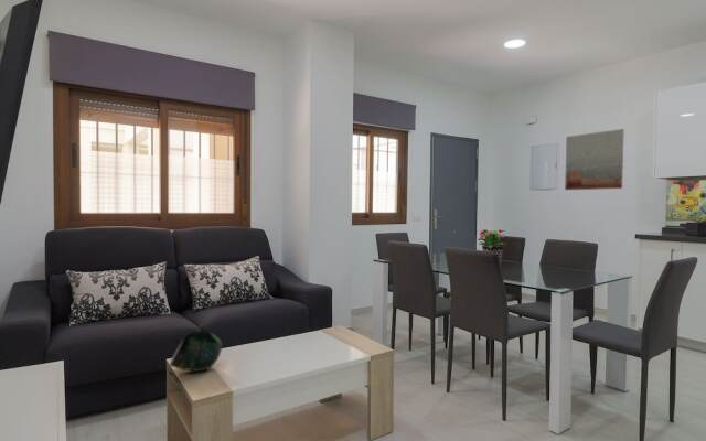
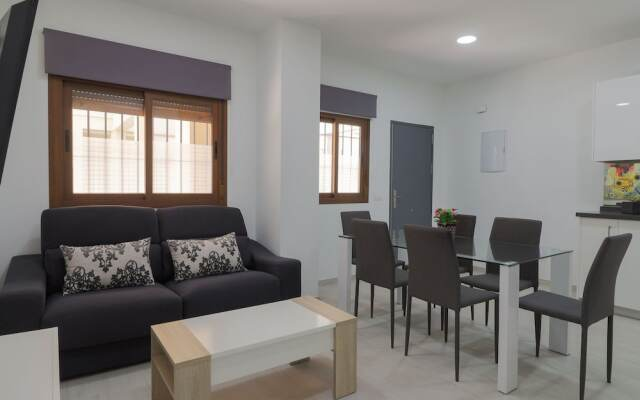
- wall art (592, 161)
- decorative bowl (196, 352)
